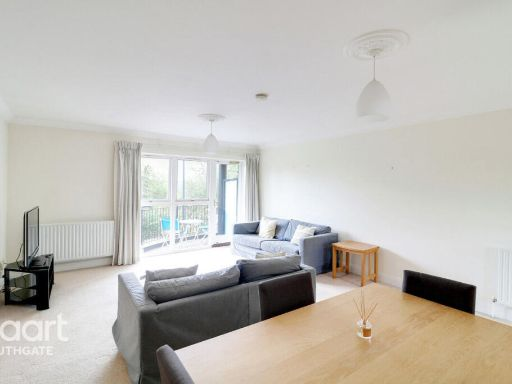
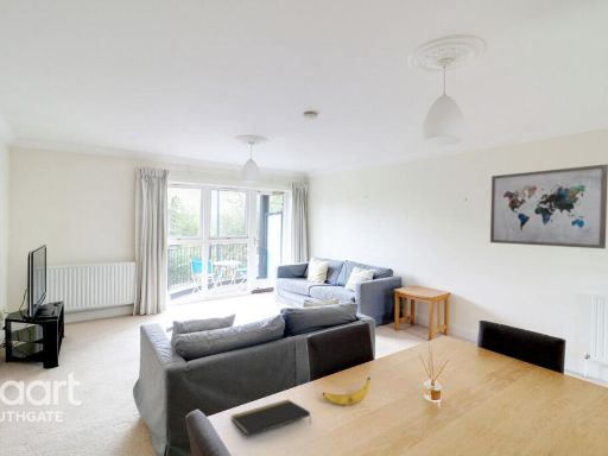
+ wall art (542, 208)
+ banana (348, 394)
+ notepad (270, 416)
